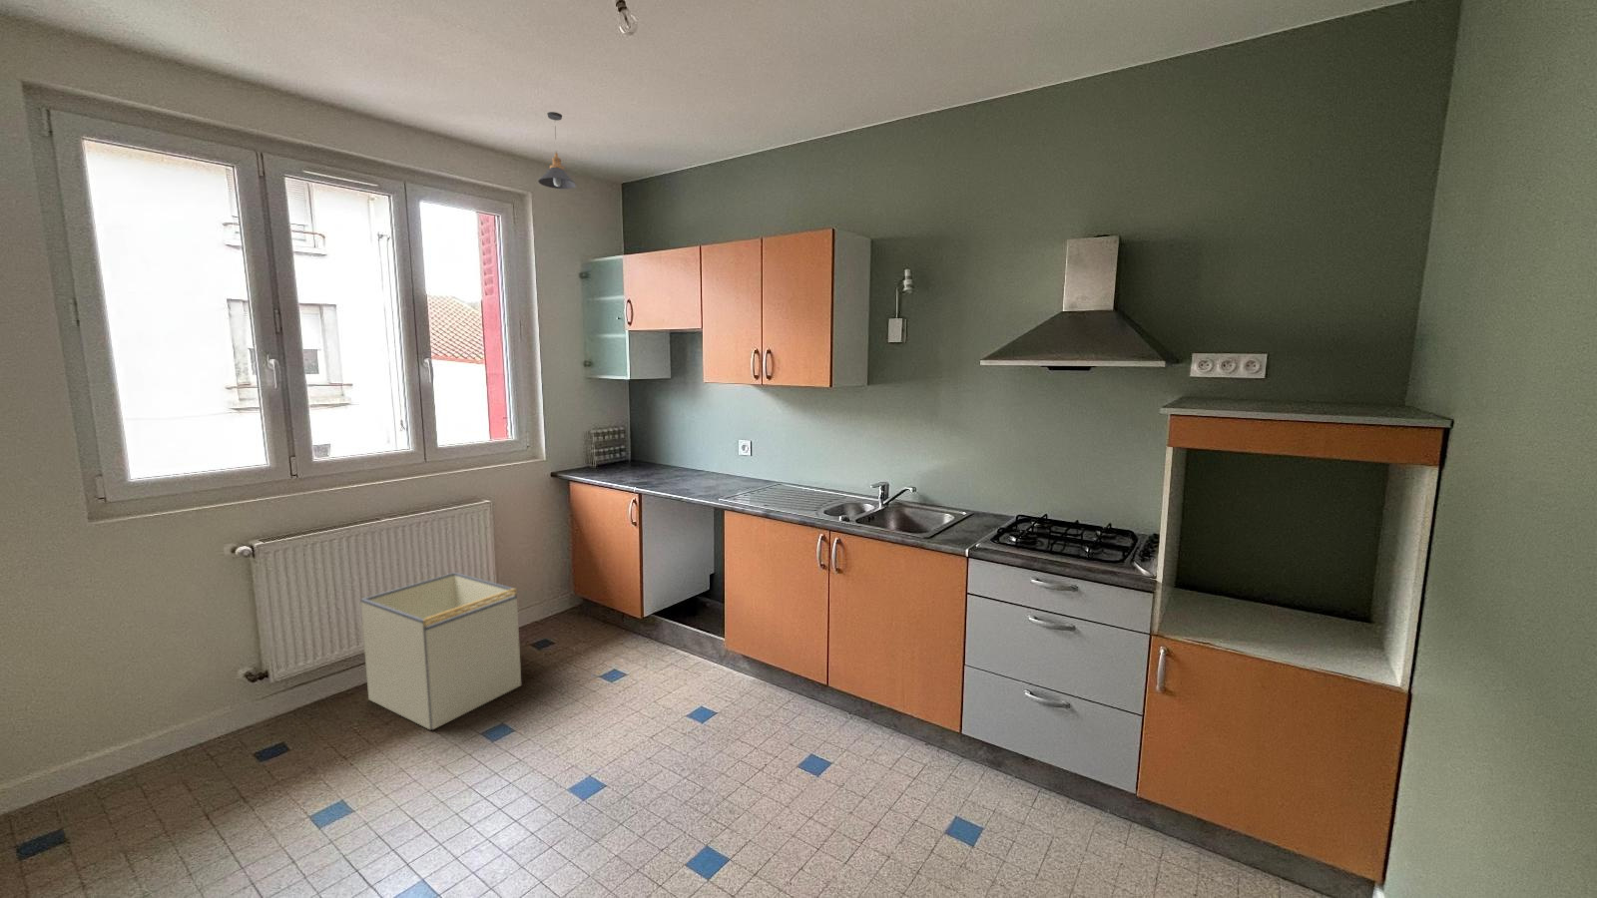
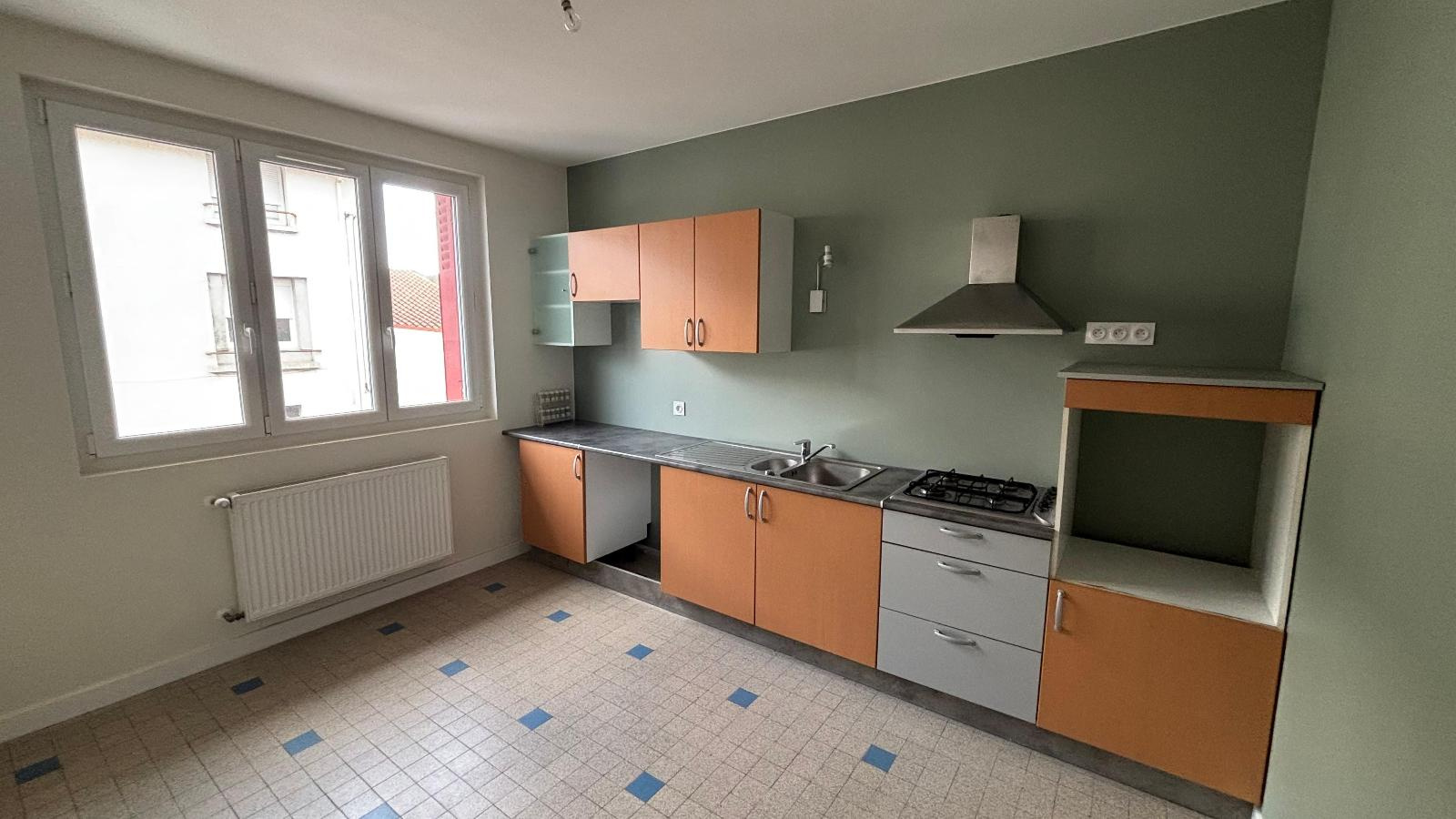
- storage bin (444, 643)
- pendant light (556, 152)
